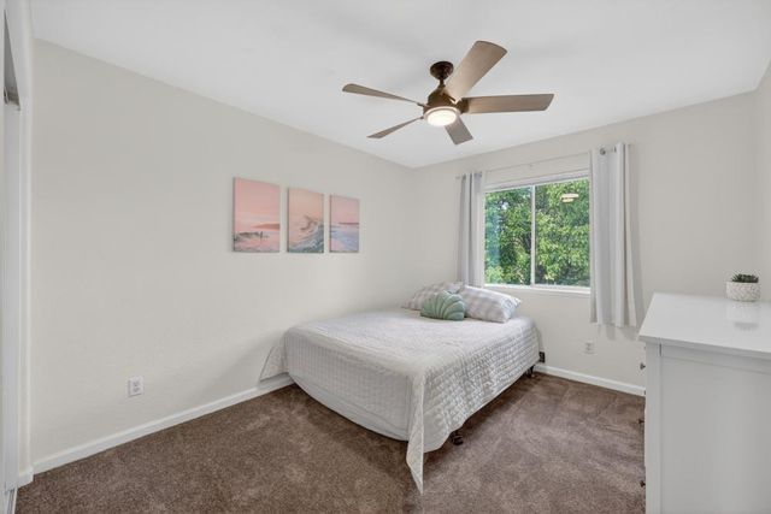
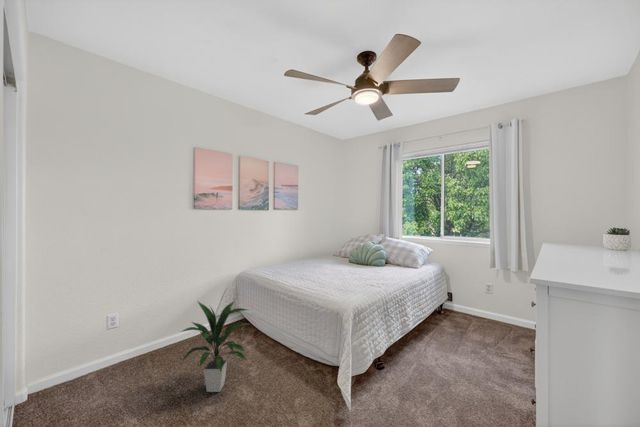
+ indoor plant (218, 343)
